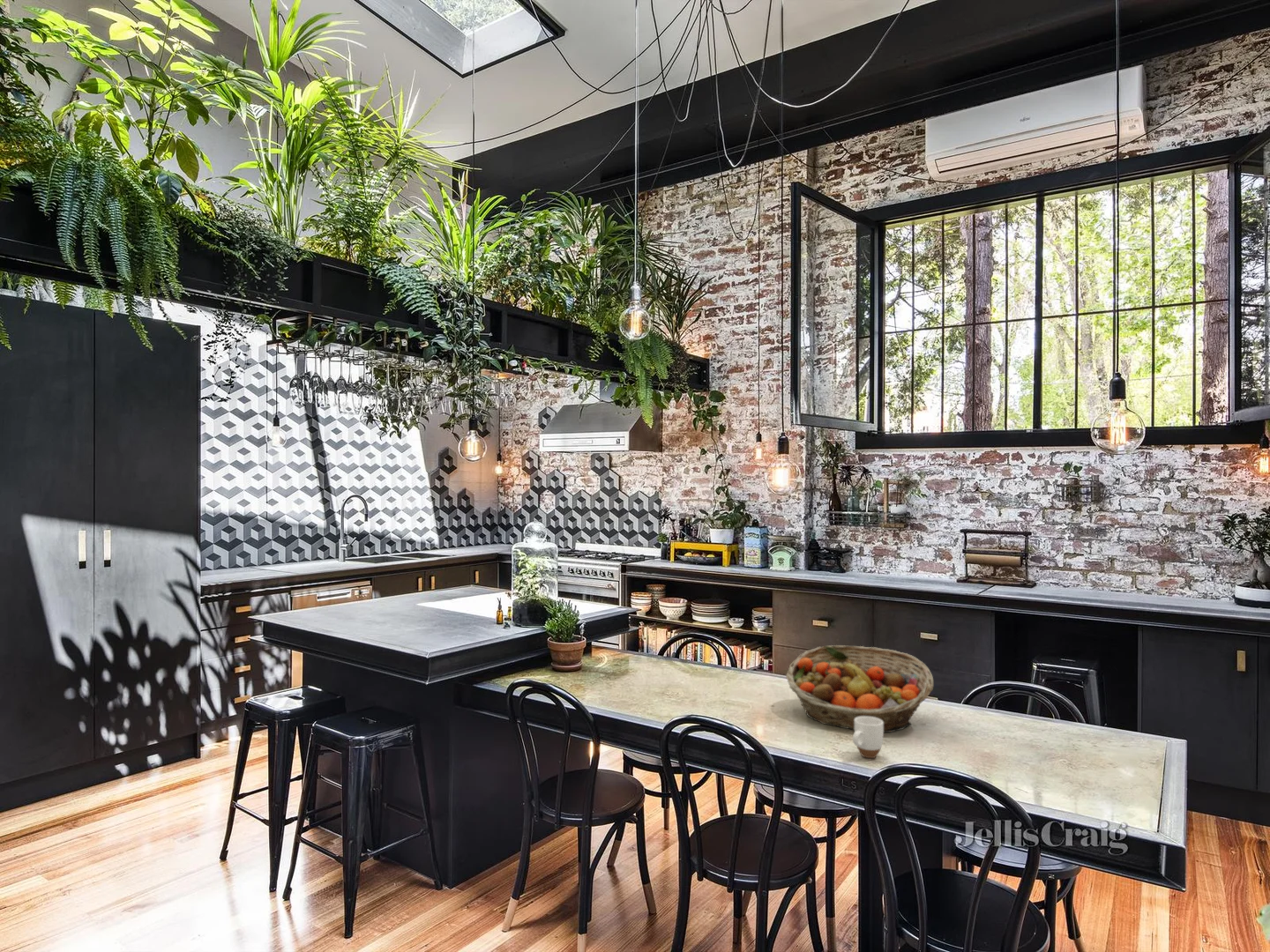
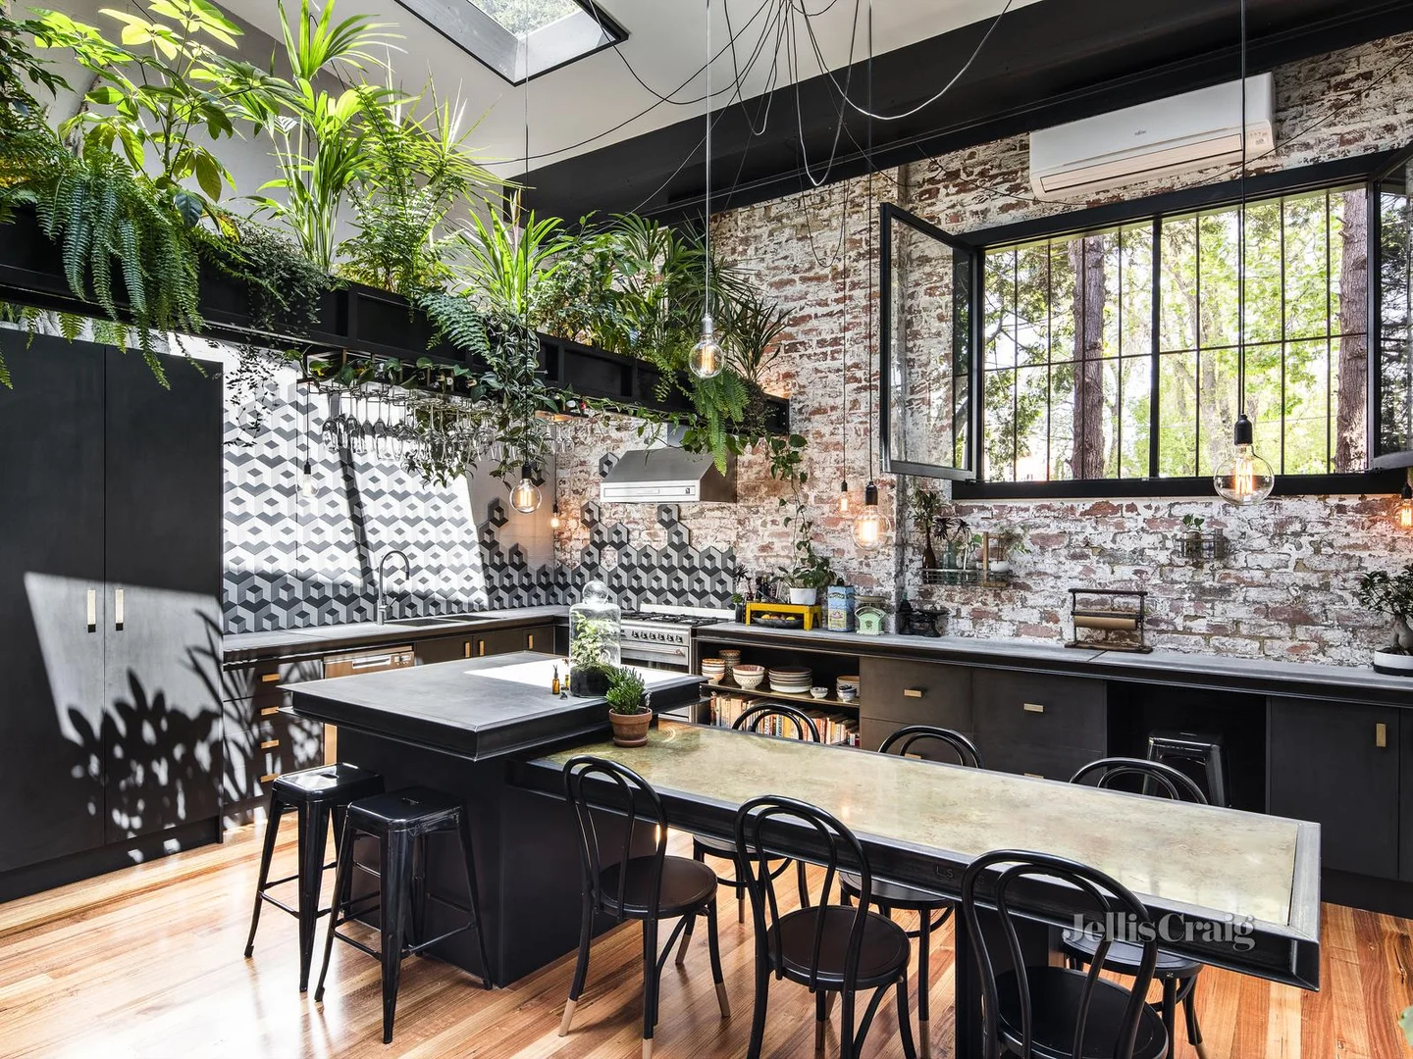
- mug (865, 740)
- fruit basket (857, 687)
